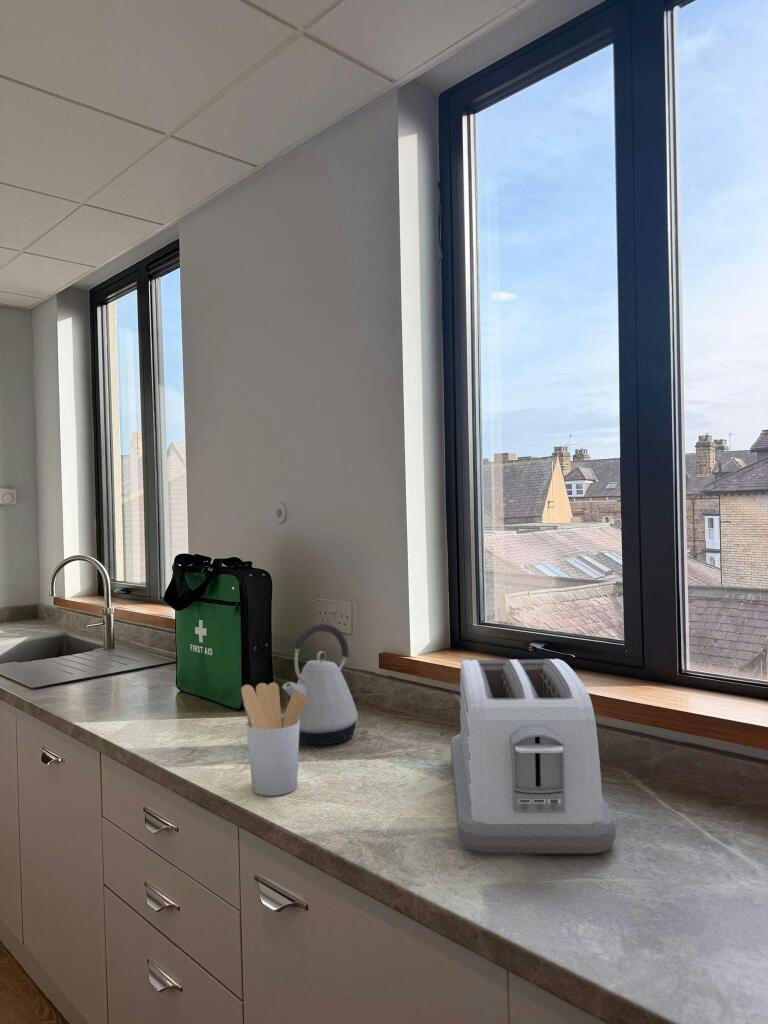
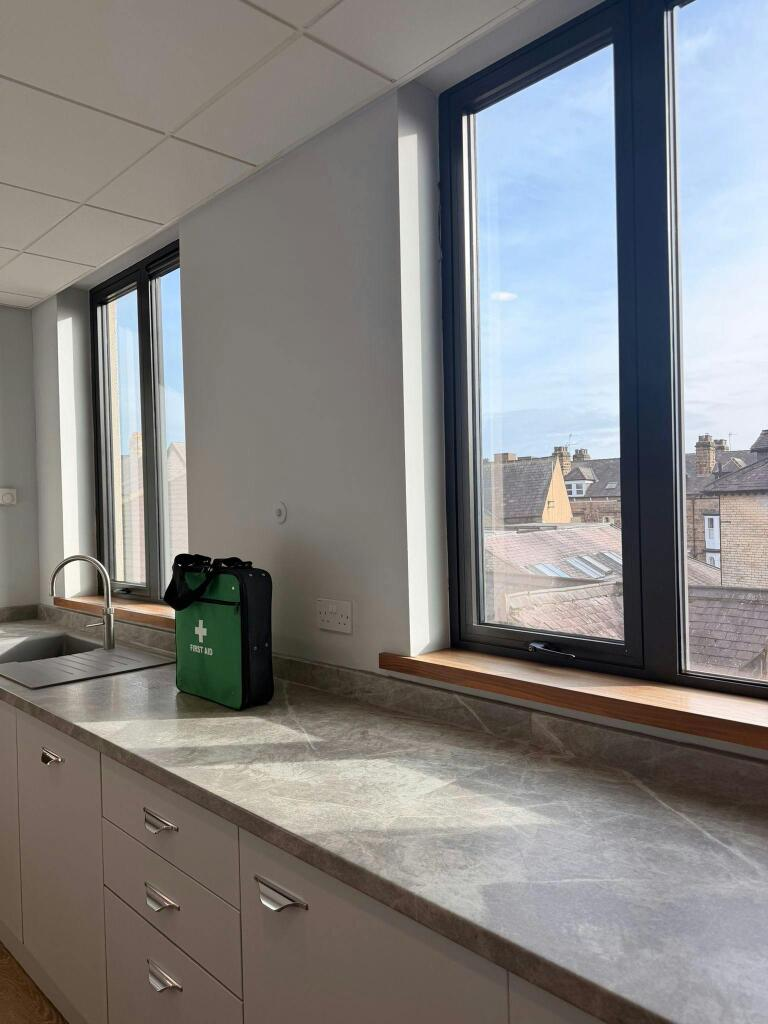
- toaster (521, 736)
- utensil holder (269, 734)
- kettle (319, 681)
